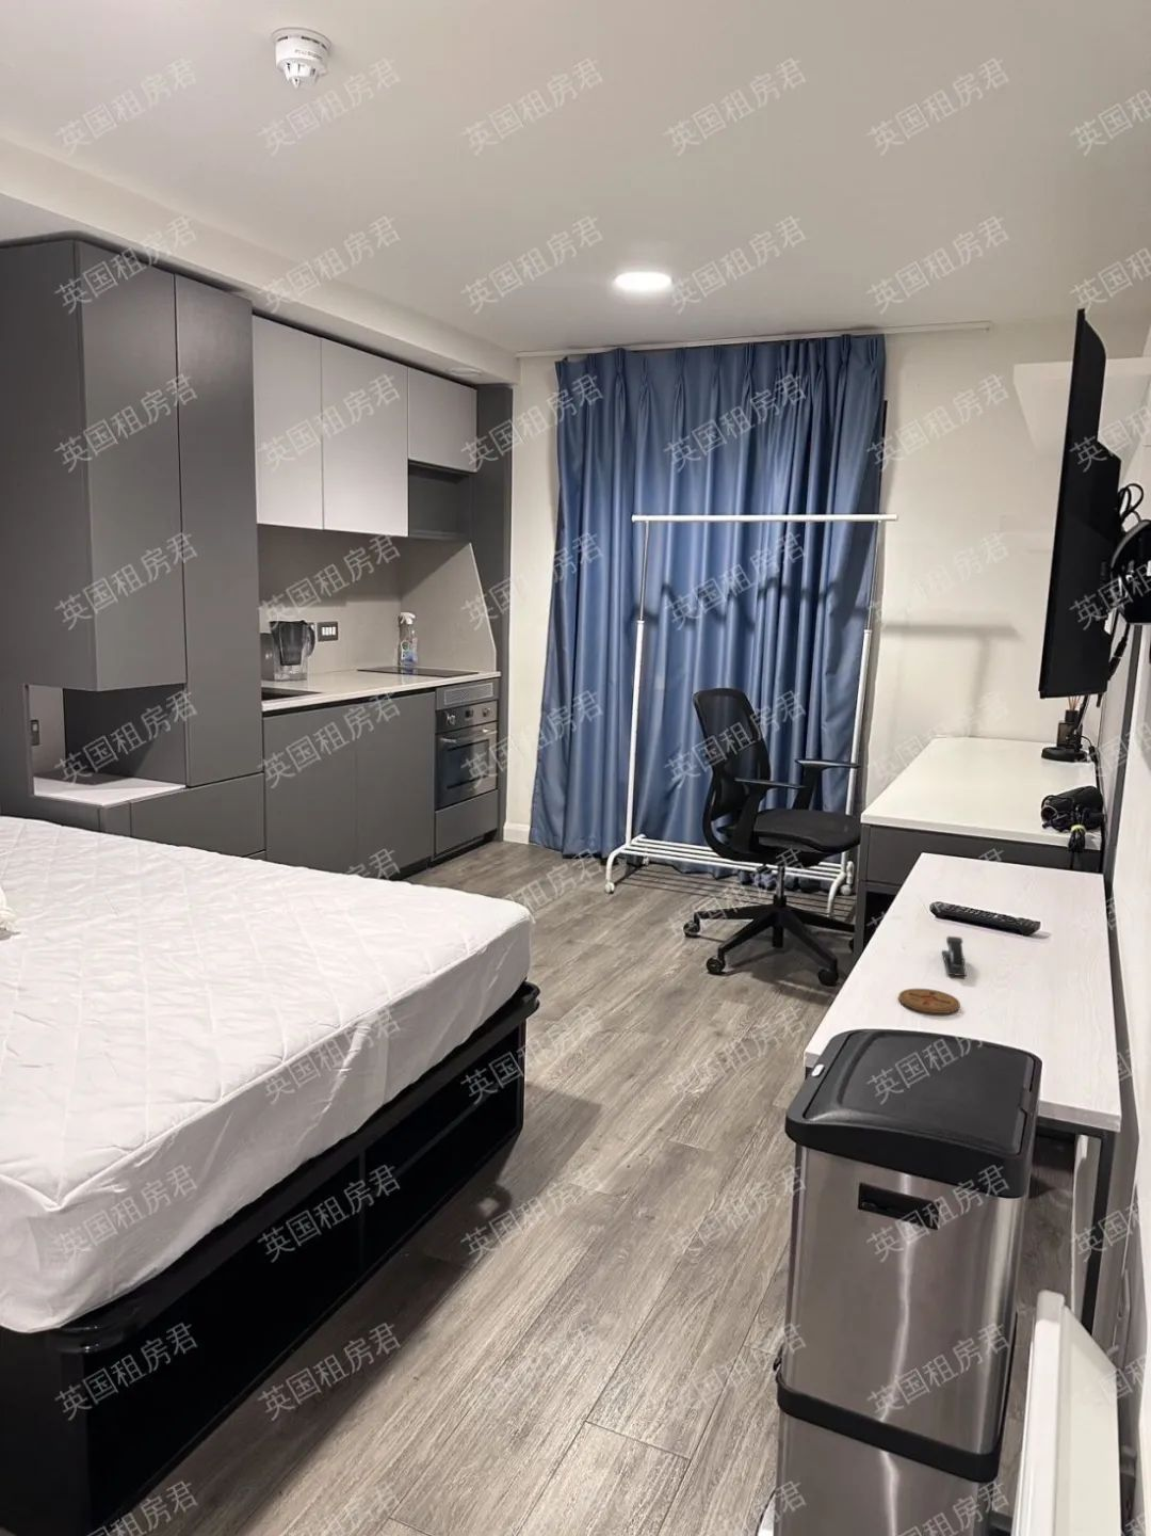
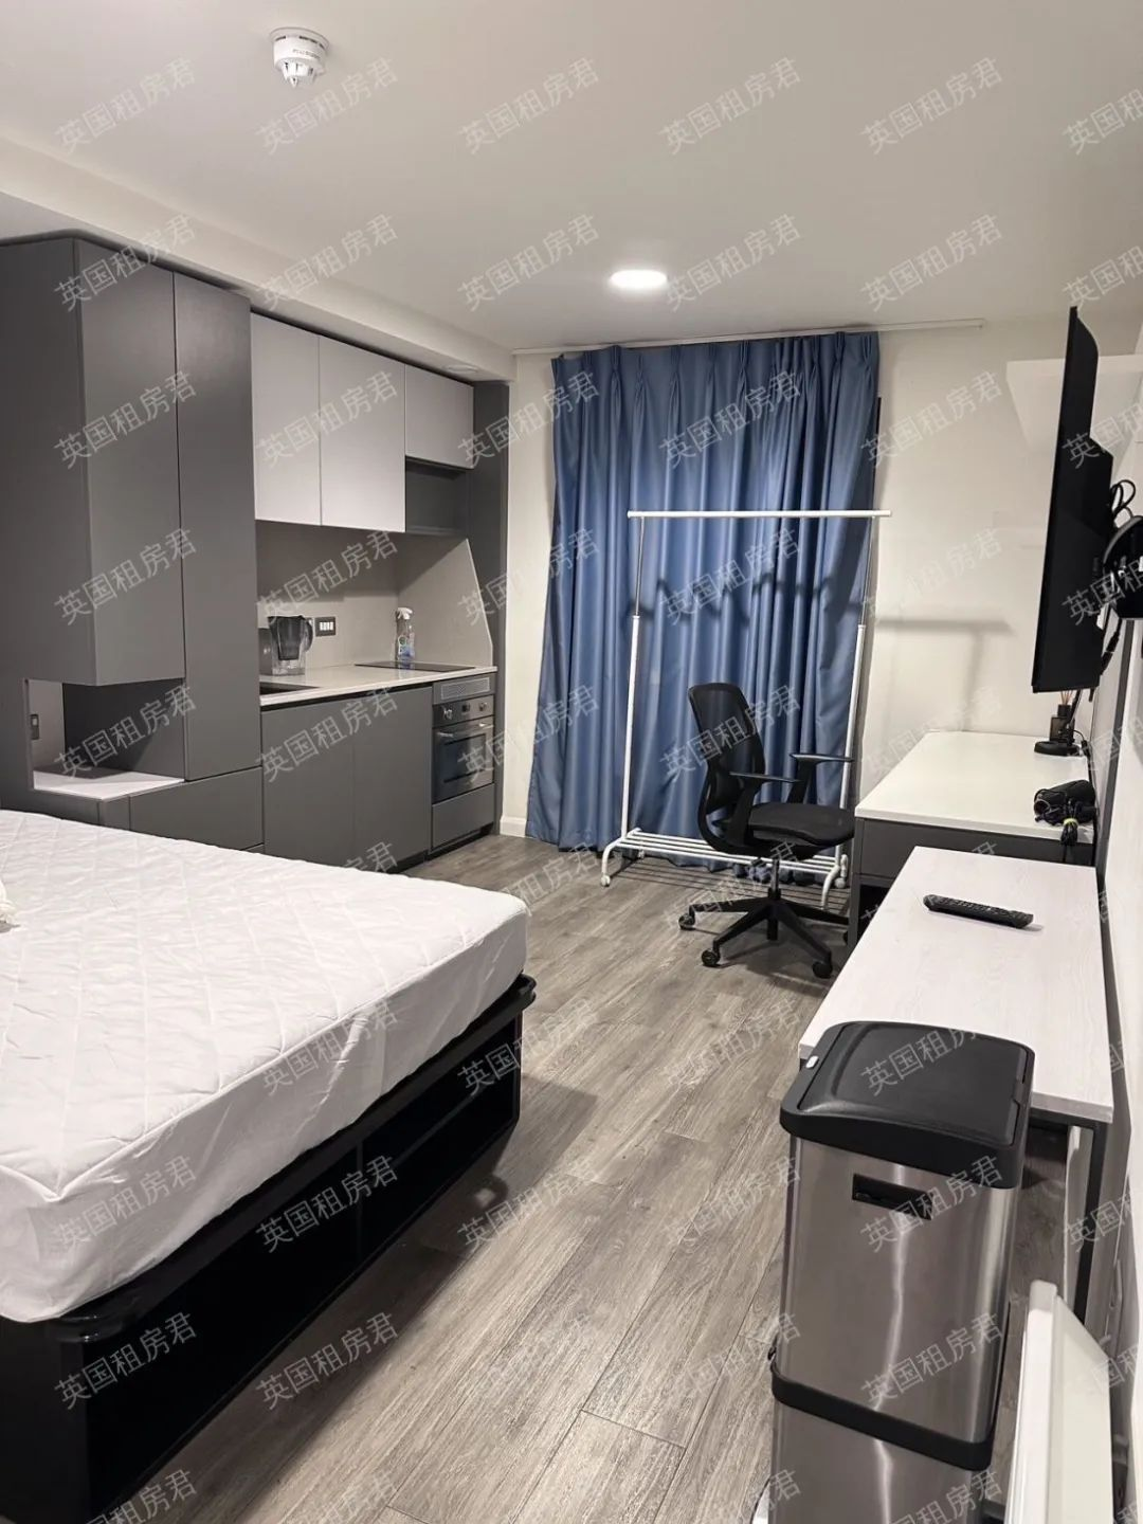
- stapler (955, 953)
- coaster (929, 1000)
